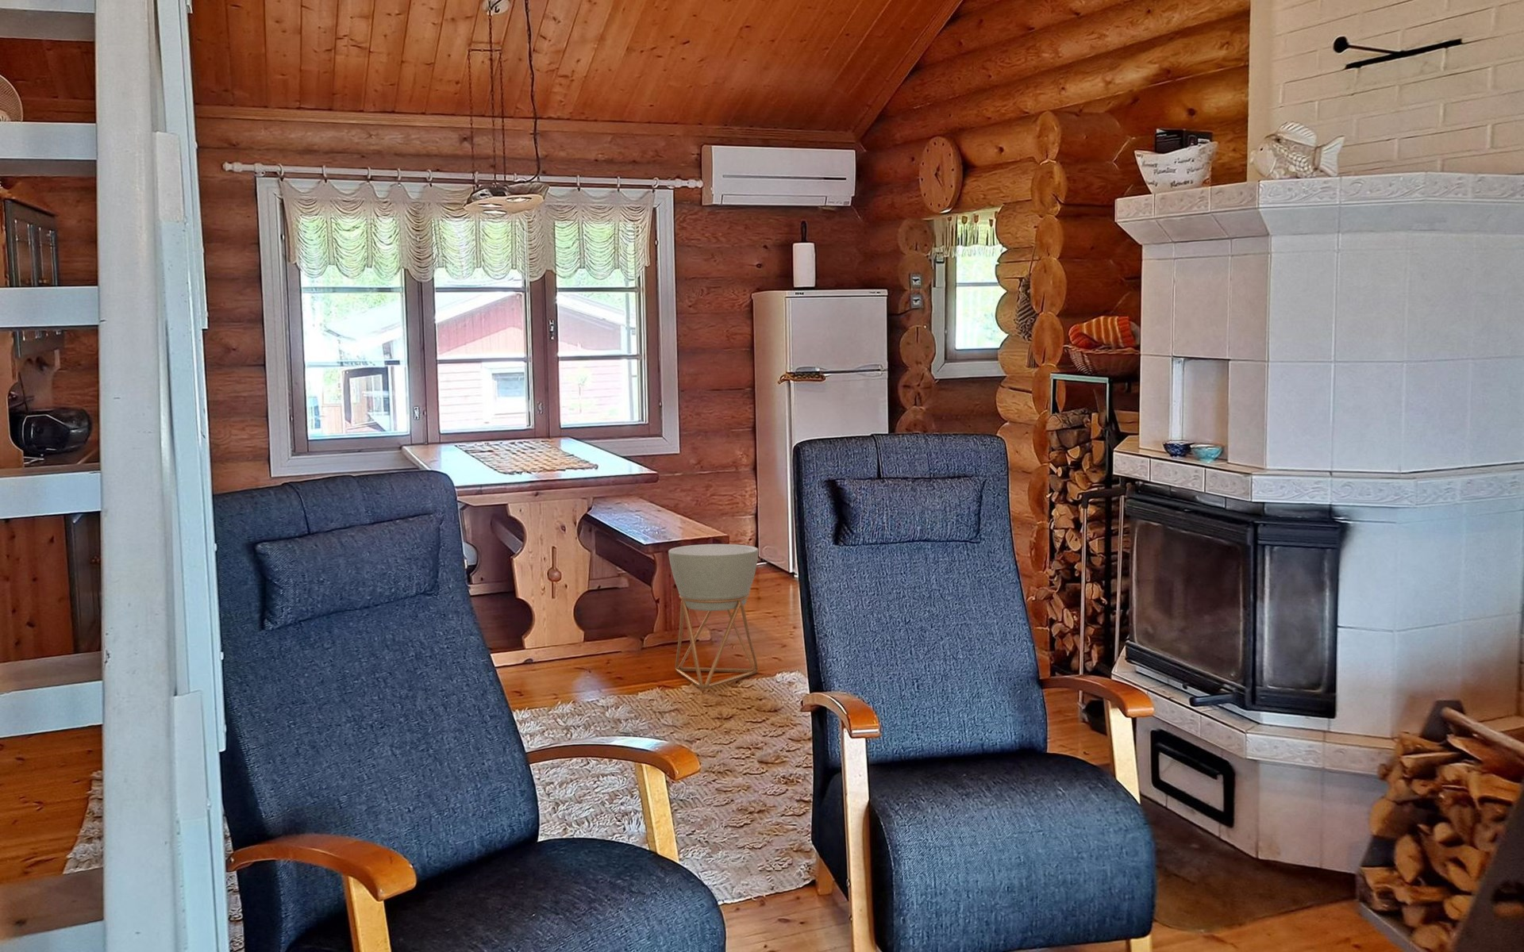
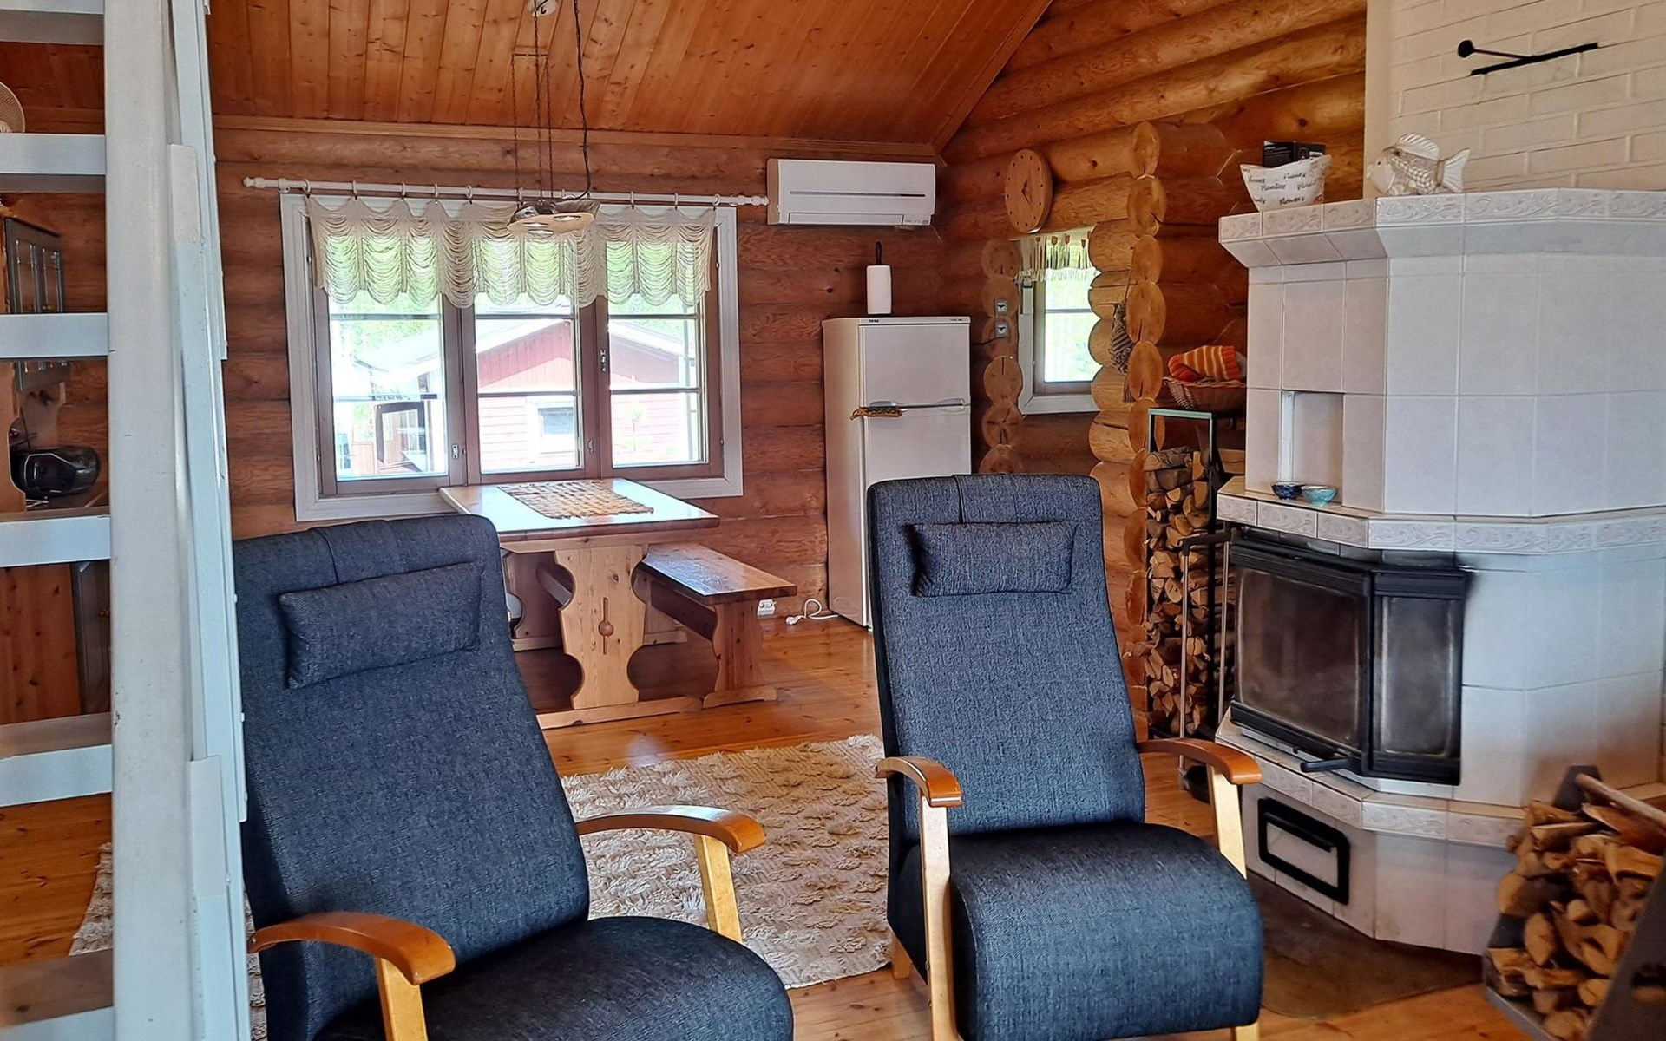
- planter (714, 610)
